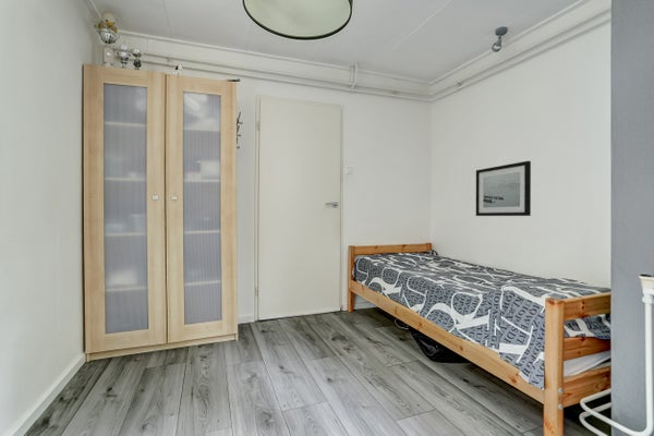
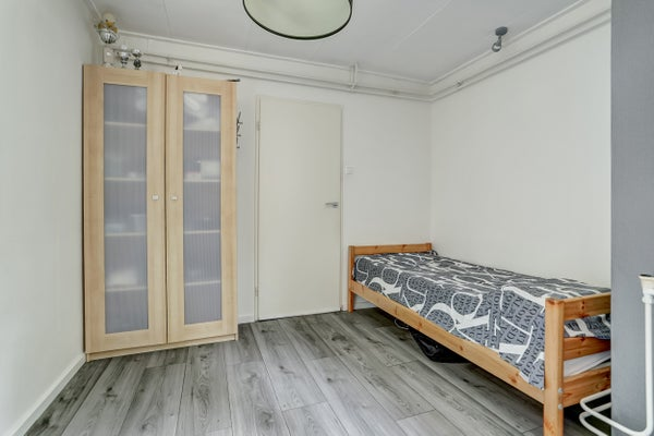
- wall art (500, 191)
